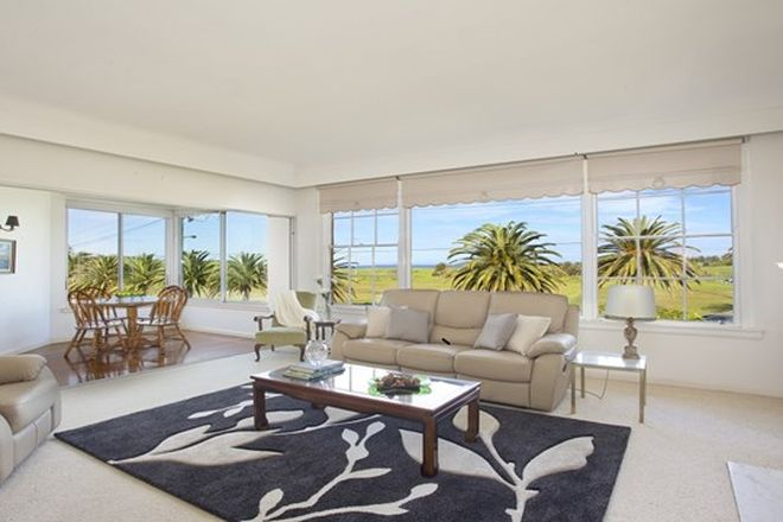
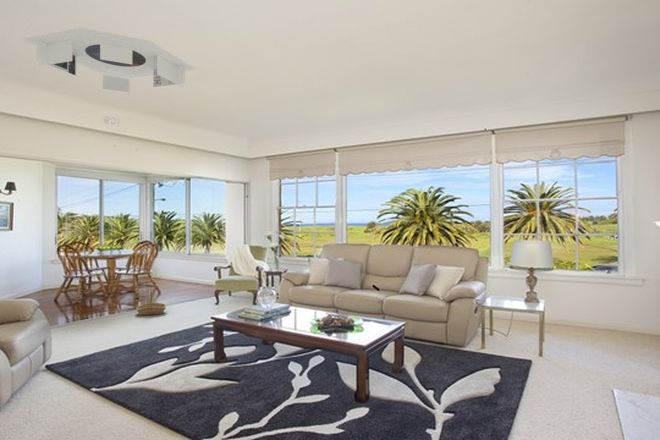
+ ceiling light (117, 90)
+ basket (151, 301)
